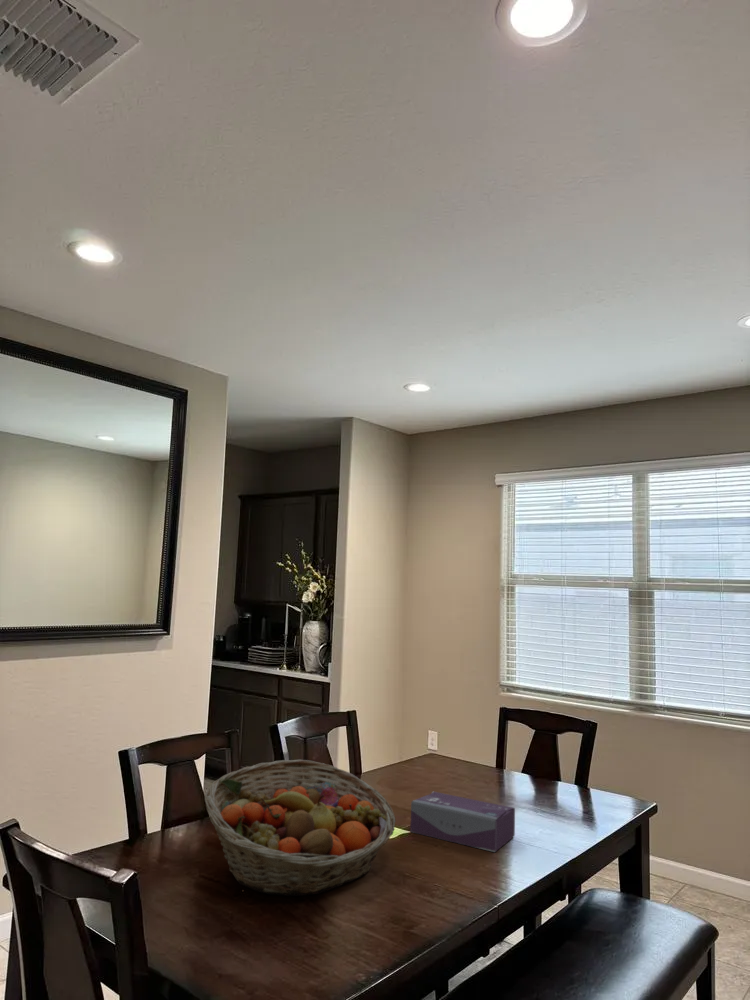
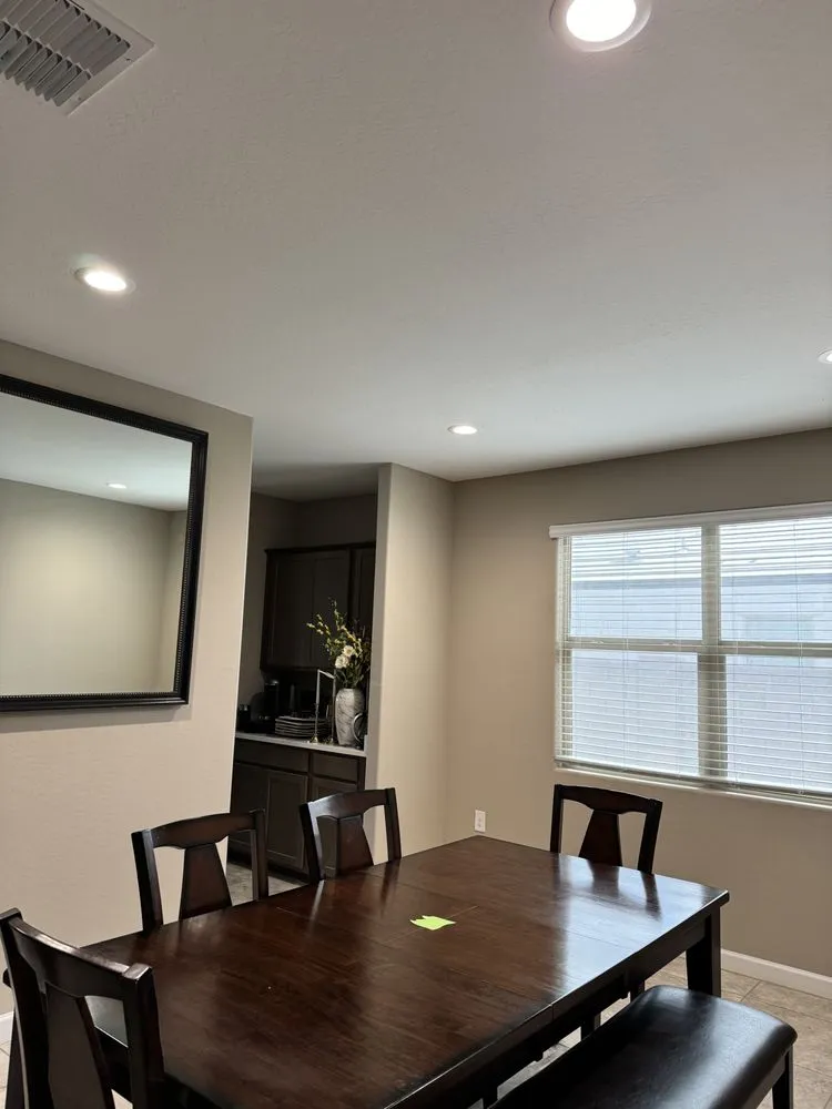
- fruit basket (301, 821)
- tissue box (462, 818)
